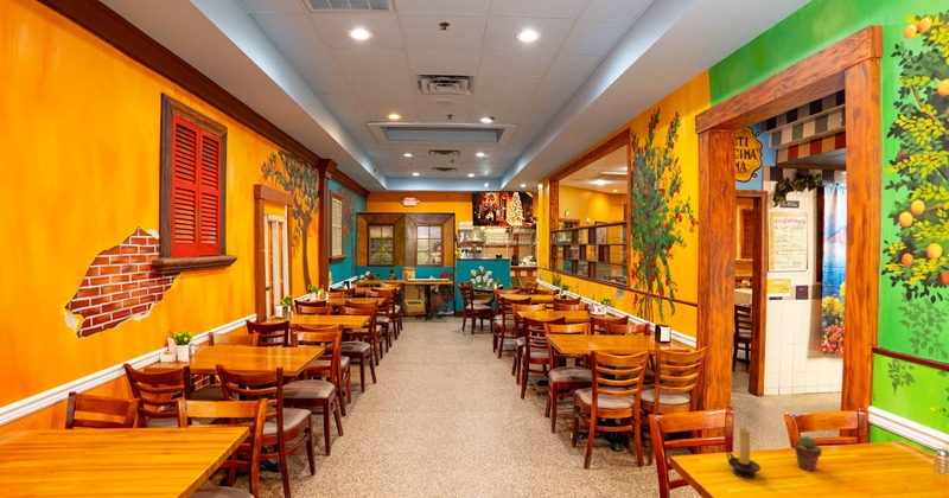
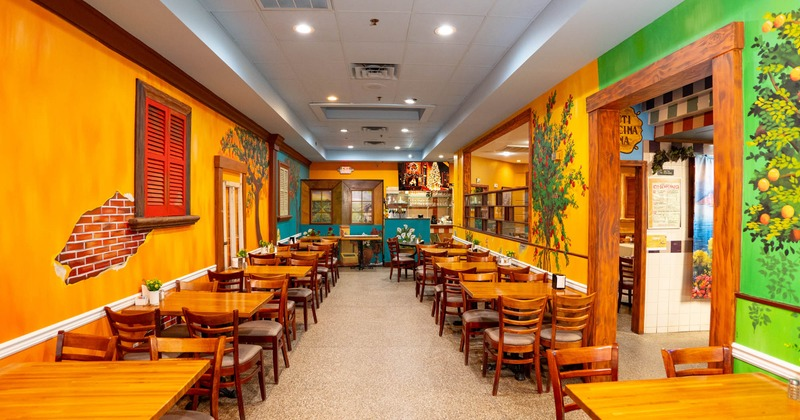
- candle holder (740, 447)
- potted succulent (807, 452)
